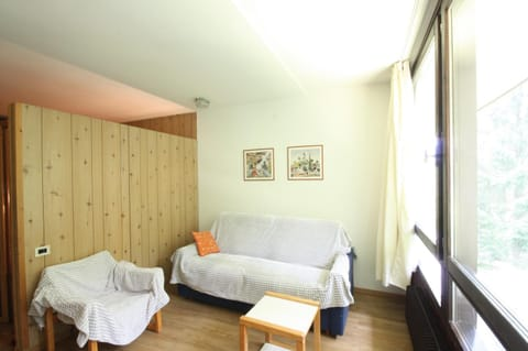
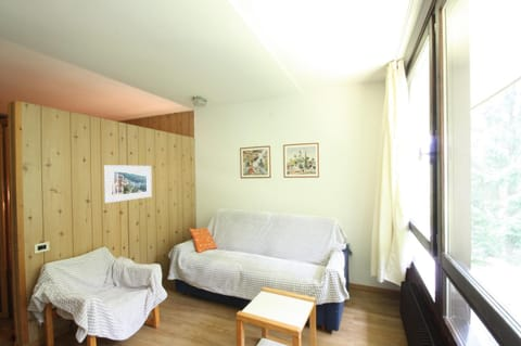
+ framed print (129, 182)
